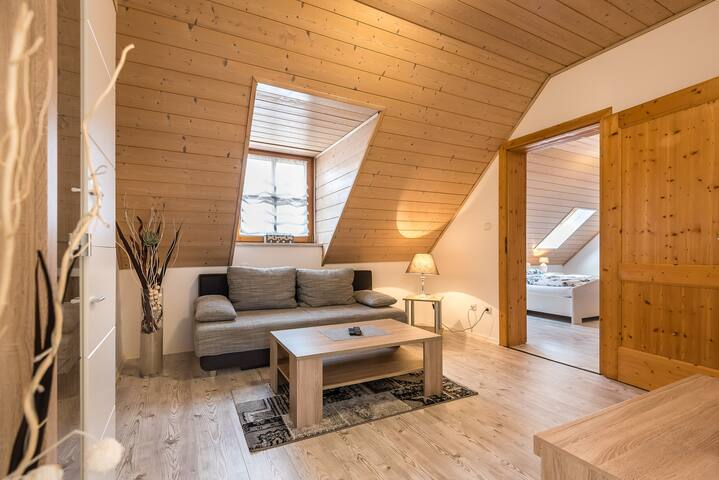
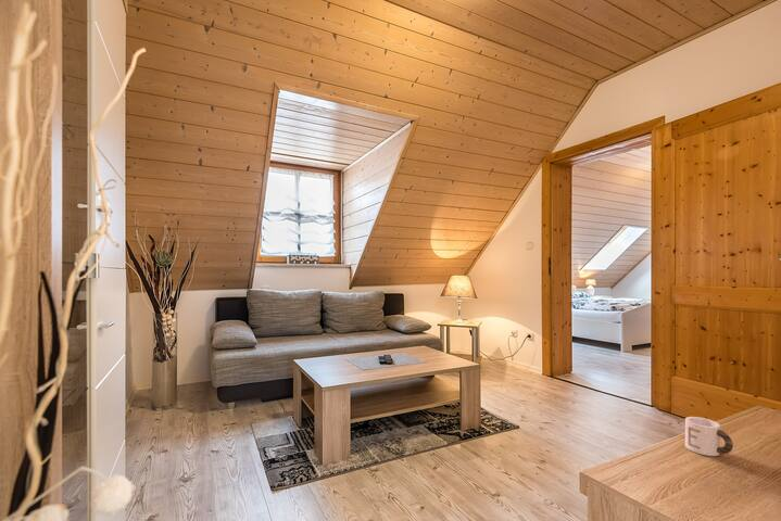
+ mug (708, 437)
